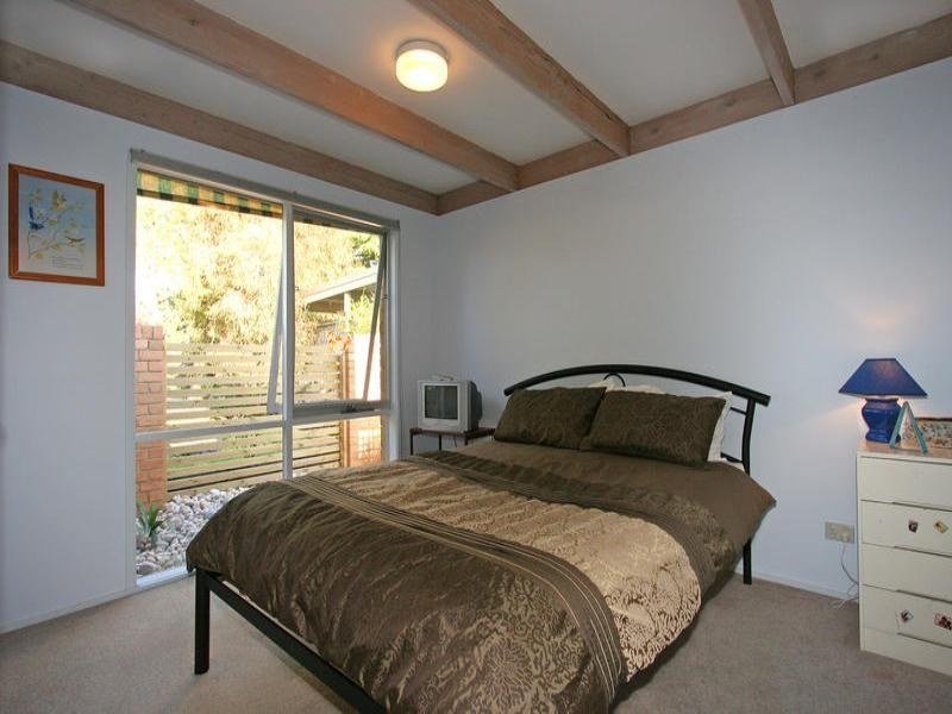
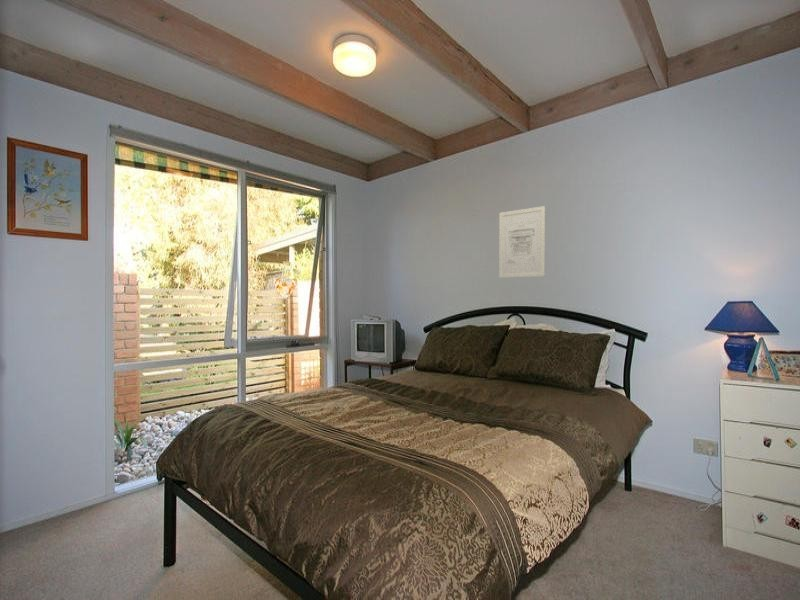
+ wall art (521, 243)
